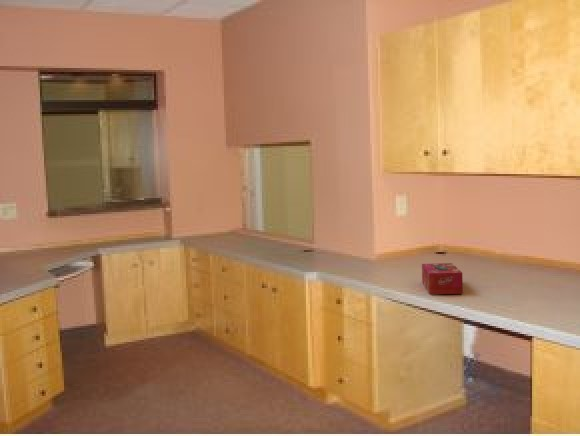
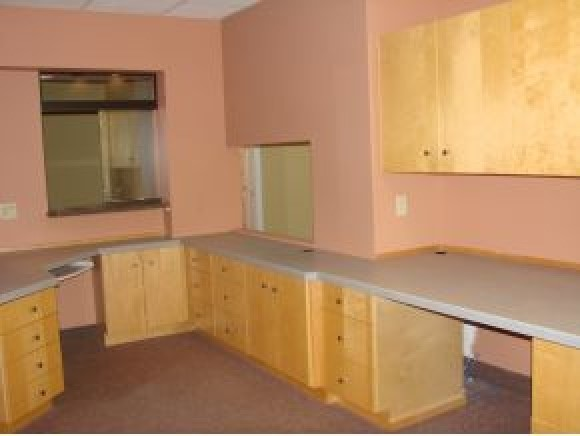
- tissue box (441, 278)
